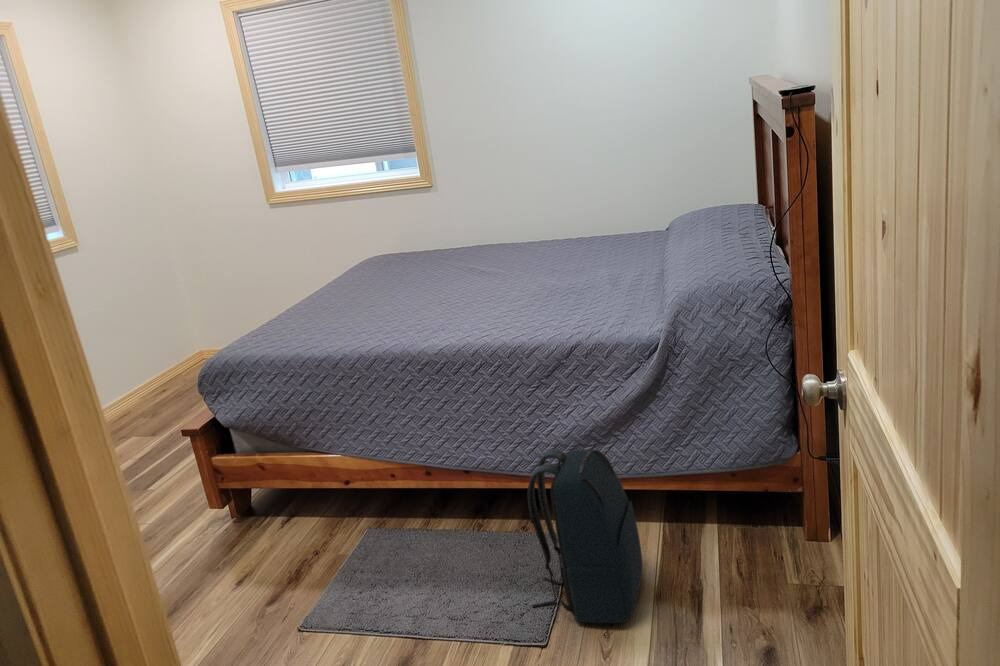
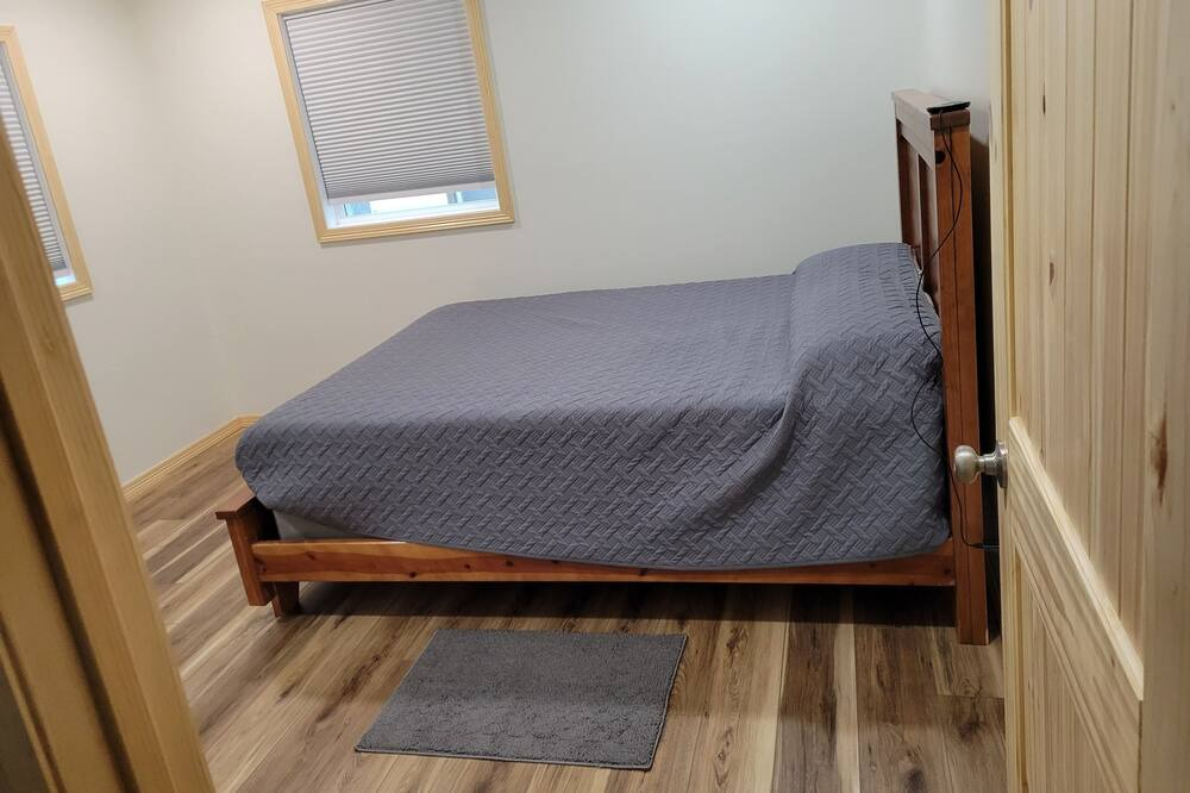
- backpack (579, 526)
